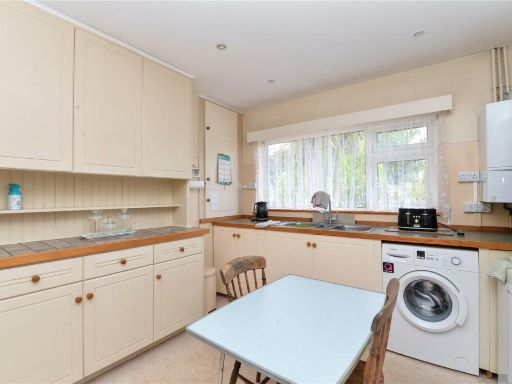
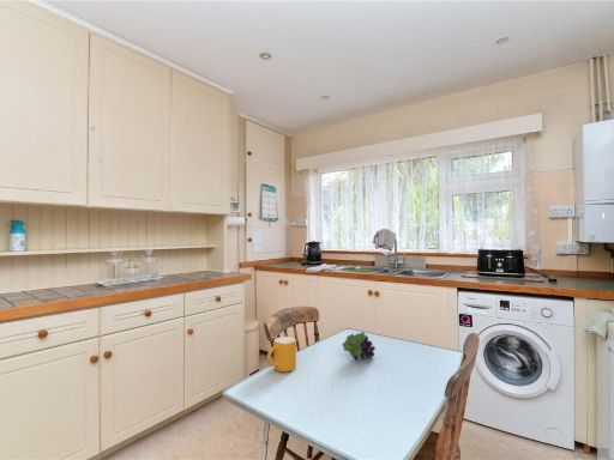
+ fruit (359, 344)
+ mug (281, 356)
